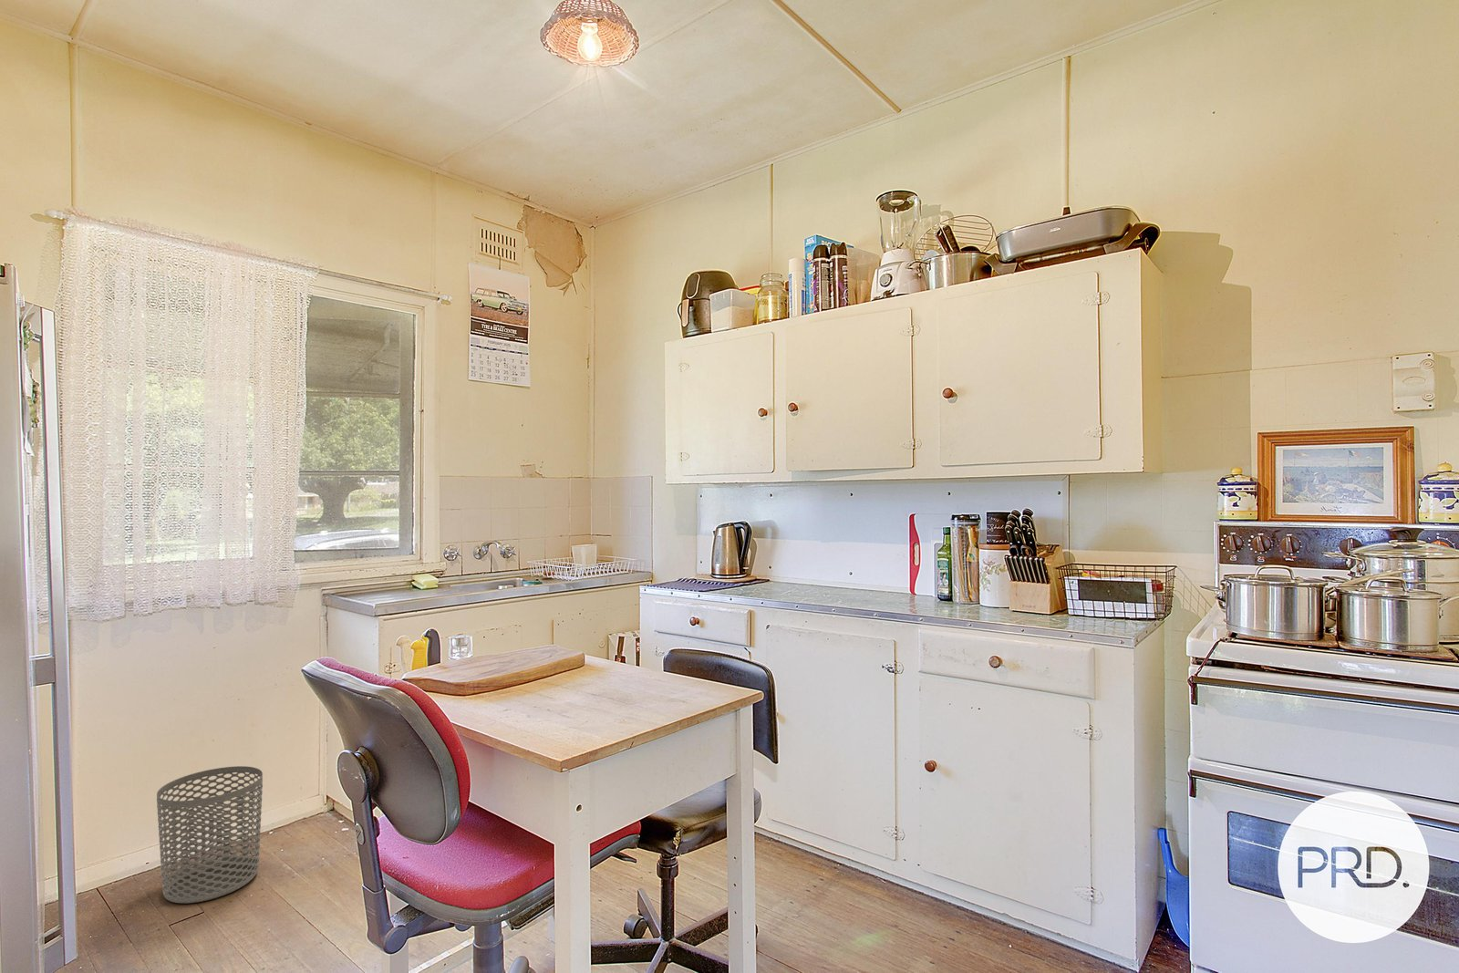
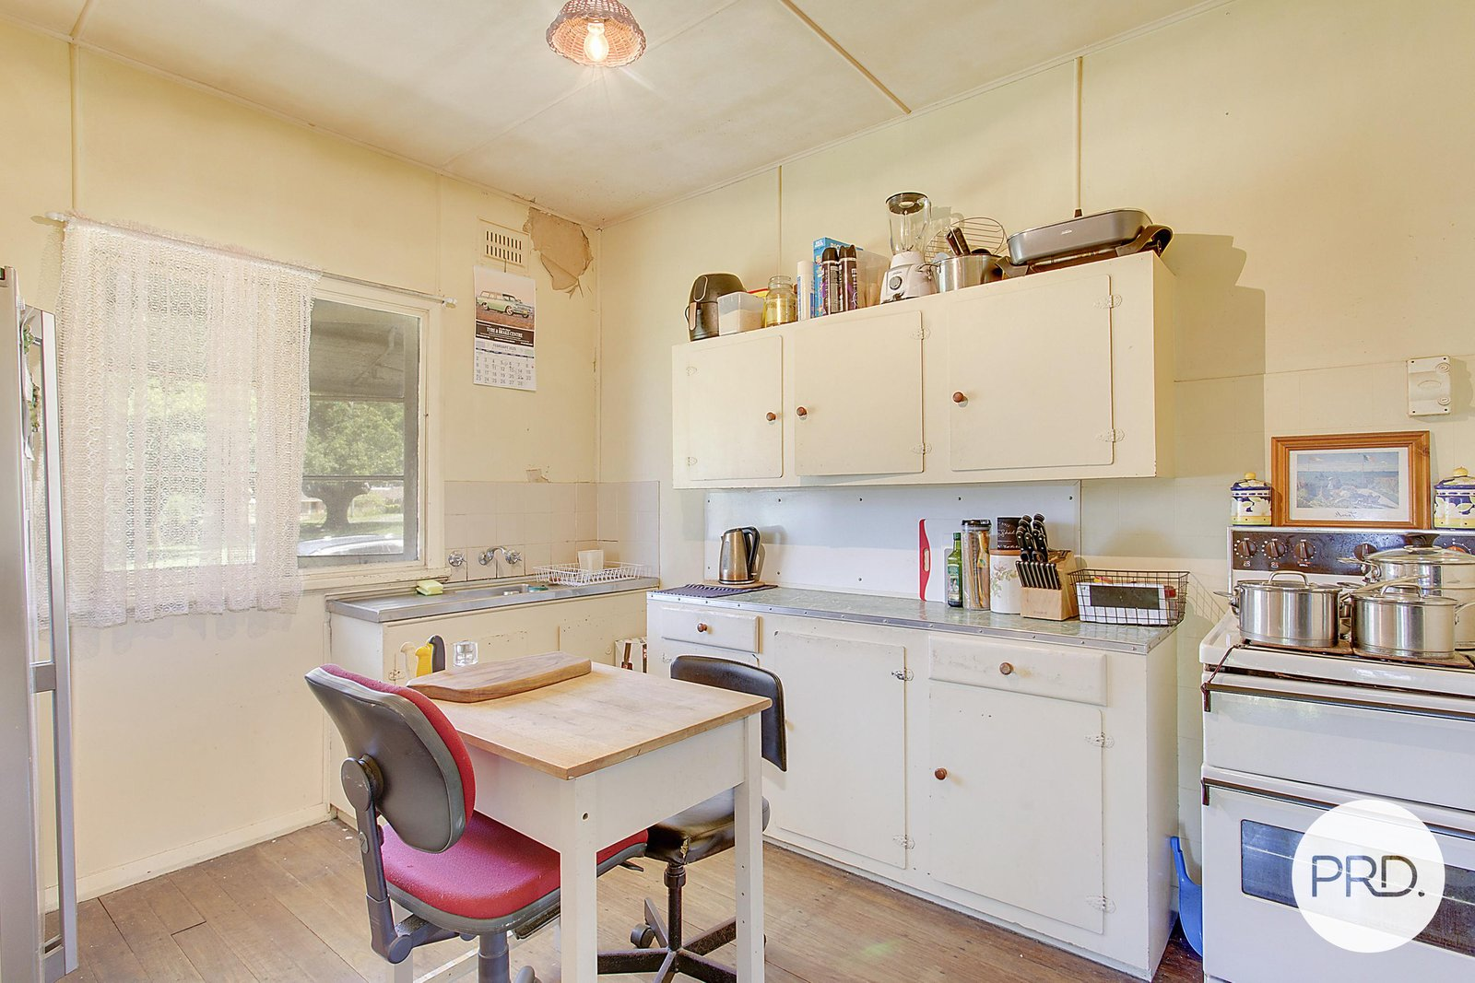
- waste bin (212, 833)
